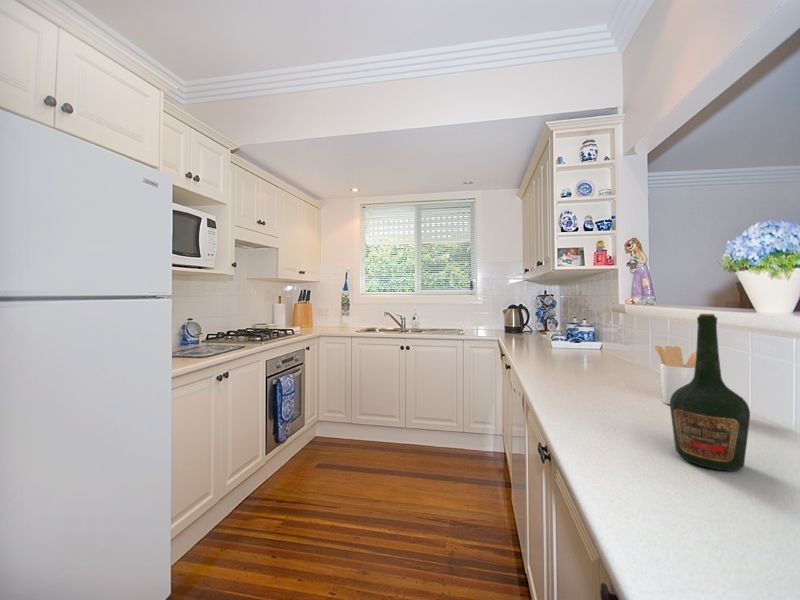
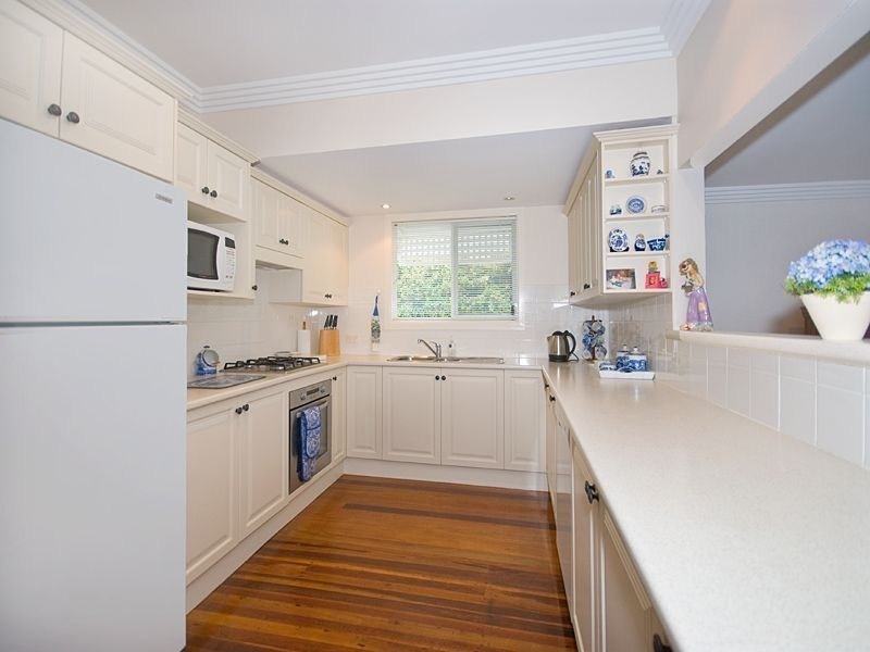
- bottle (707, 386)
- utensil holder (675, 373)
